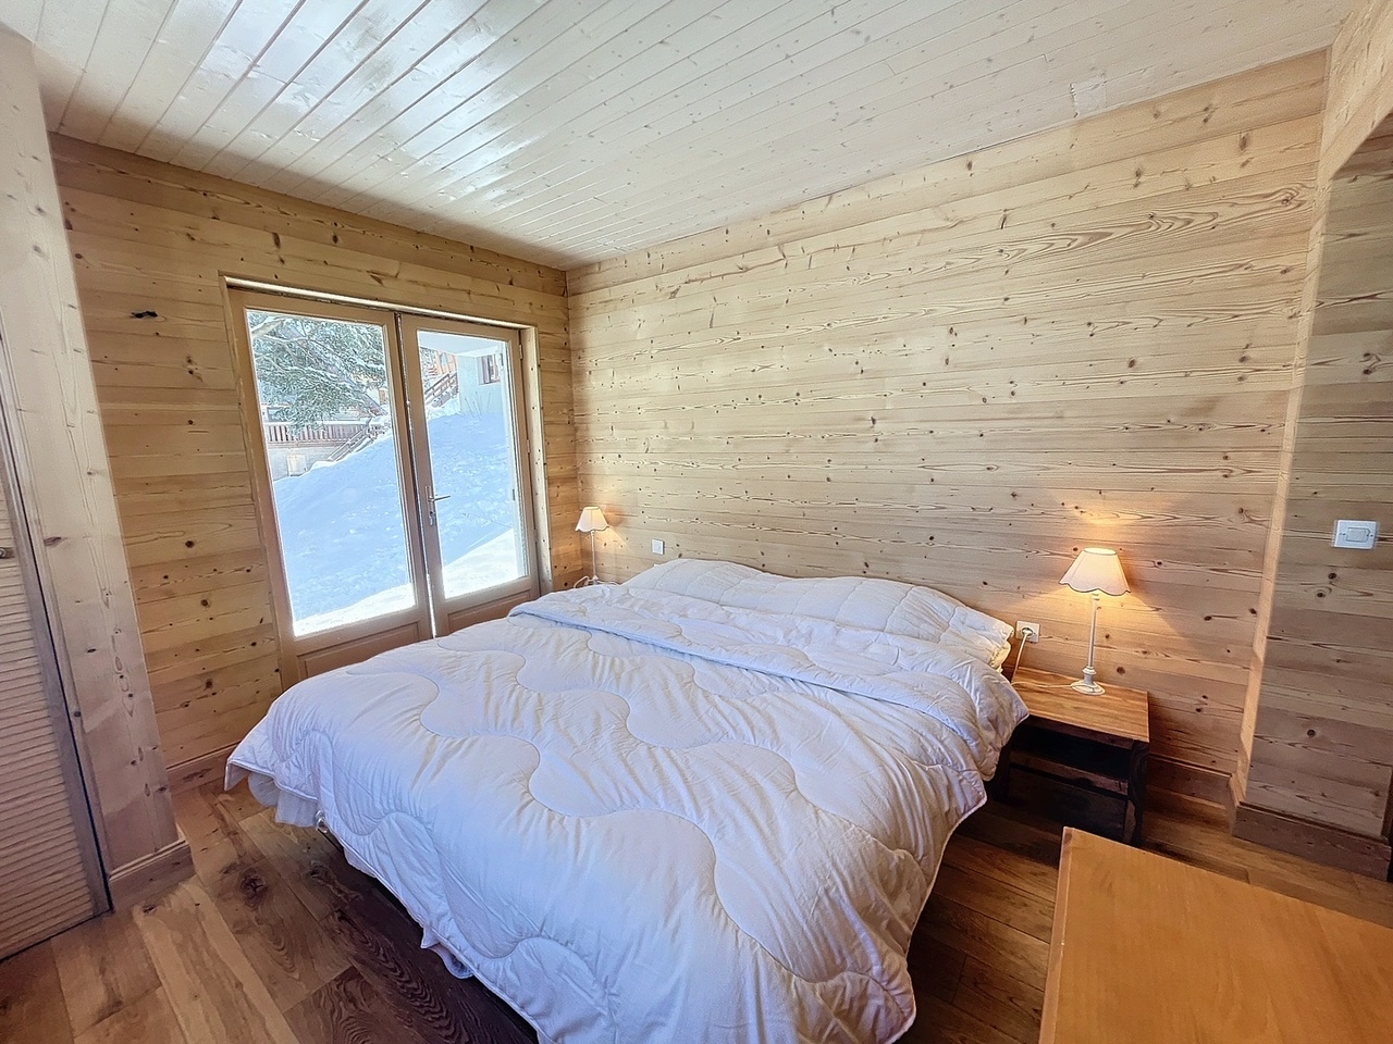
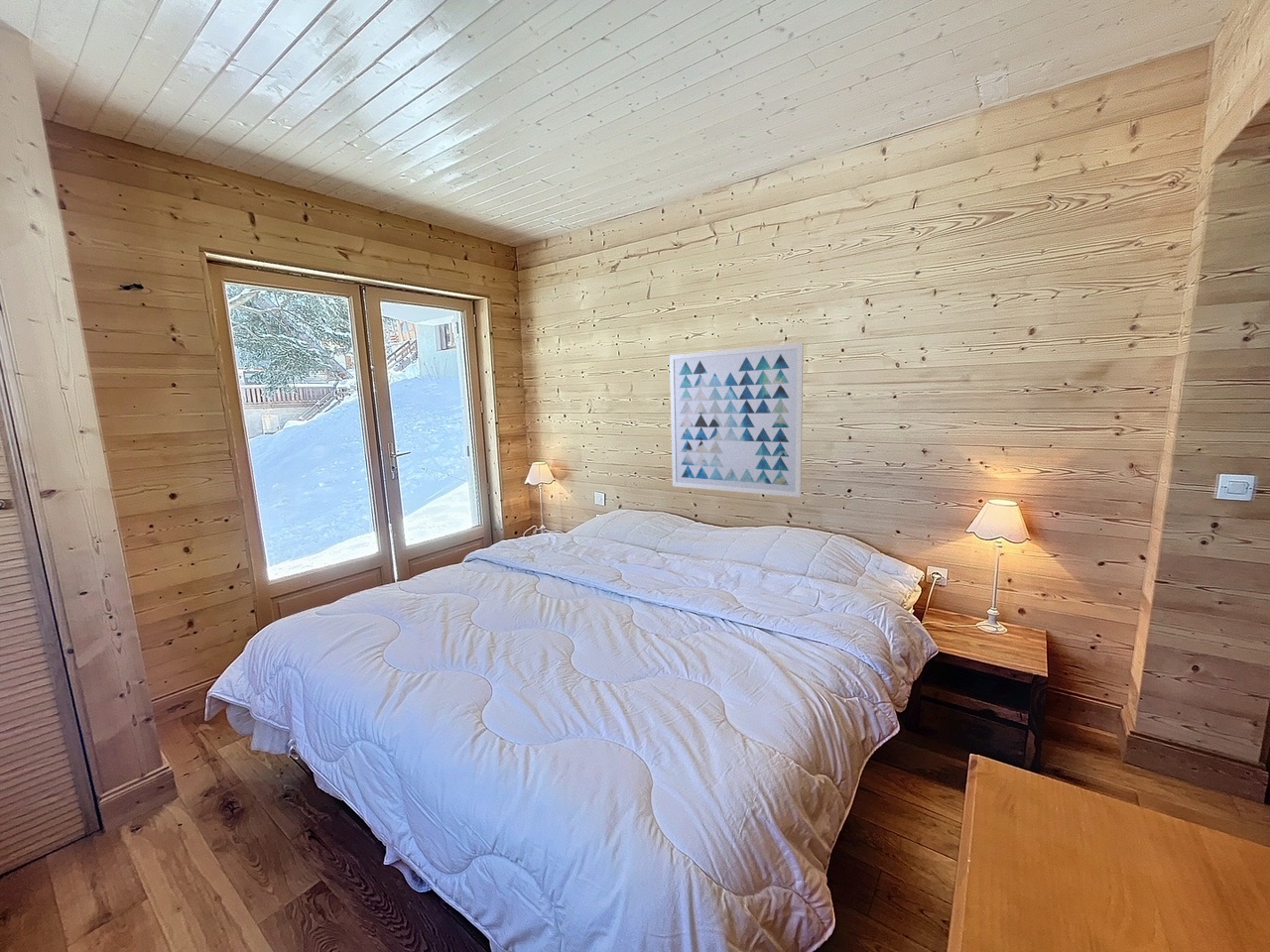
+ wall art (731, 421)
